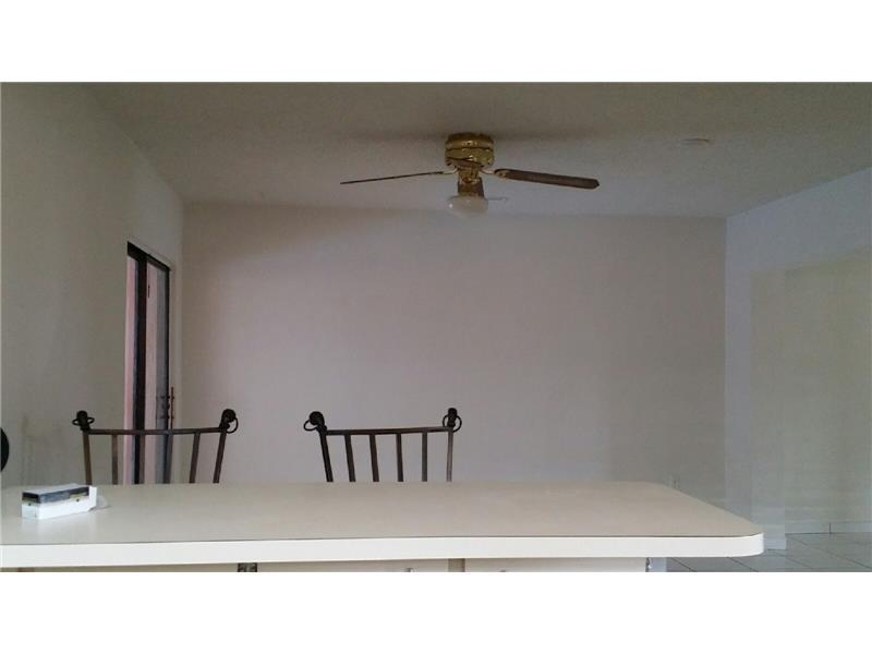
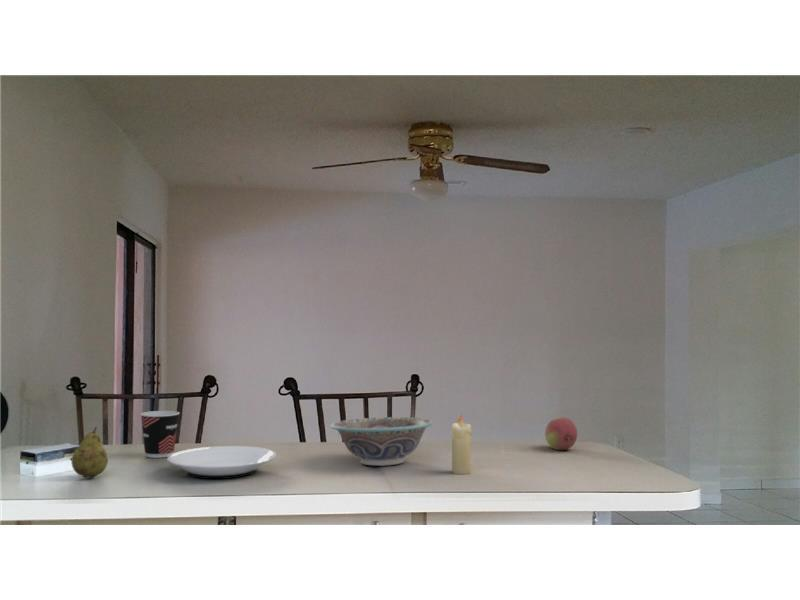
+ fruit (89, 452)
+ plate (222, 463)
+ cup (159, 434)
+ decorative bowl (381, 441)
+ fruit (560, 433)
+ candle (461, 443)
